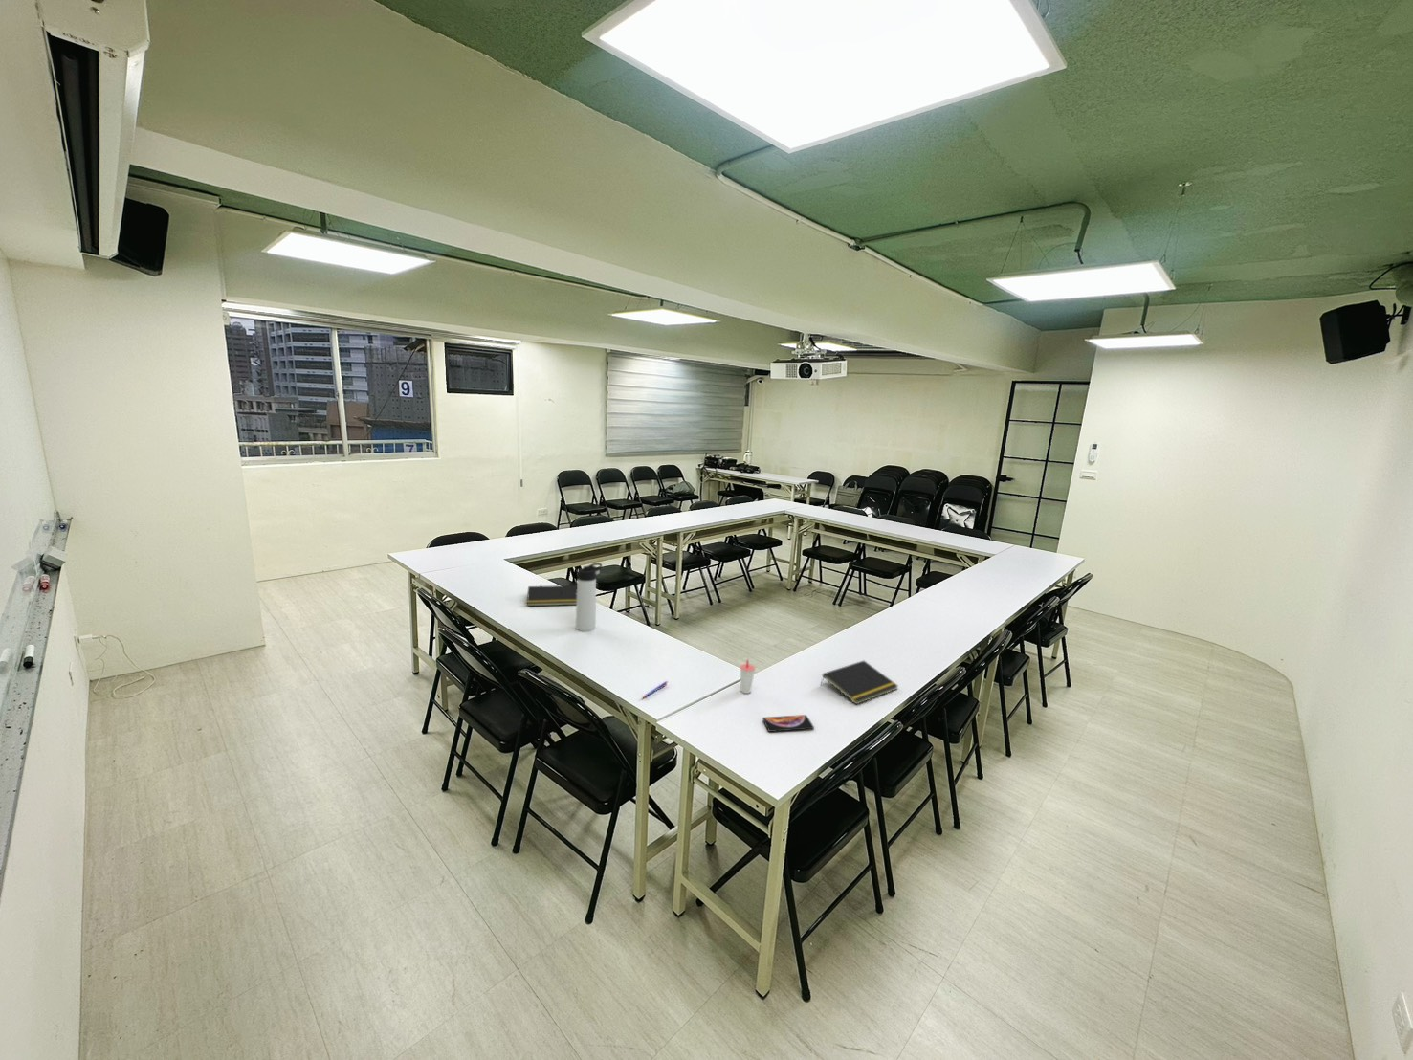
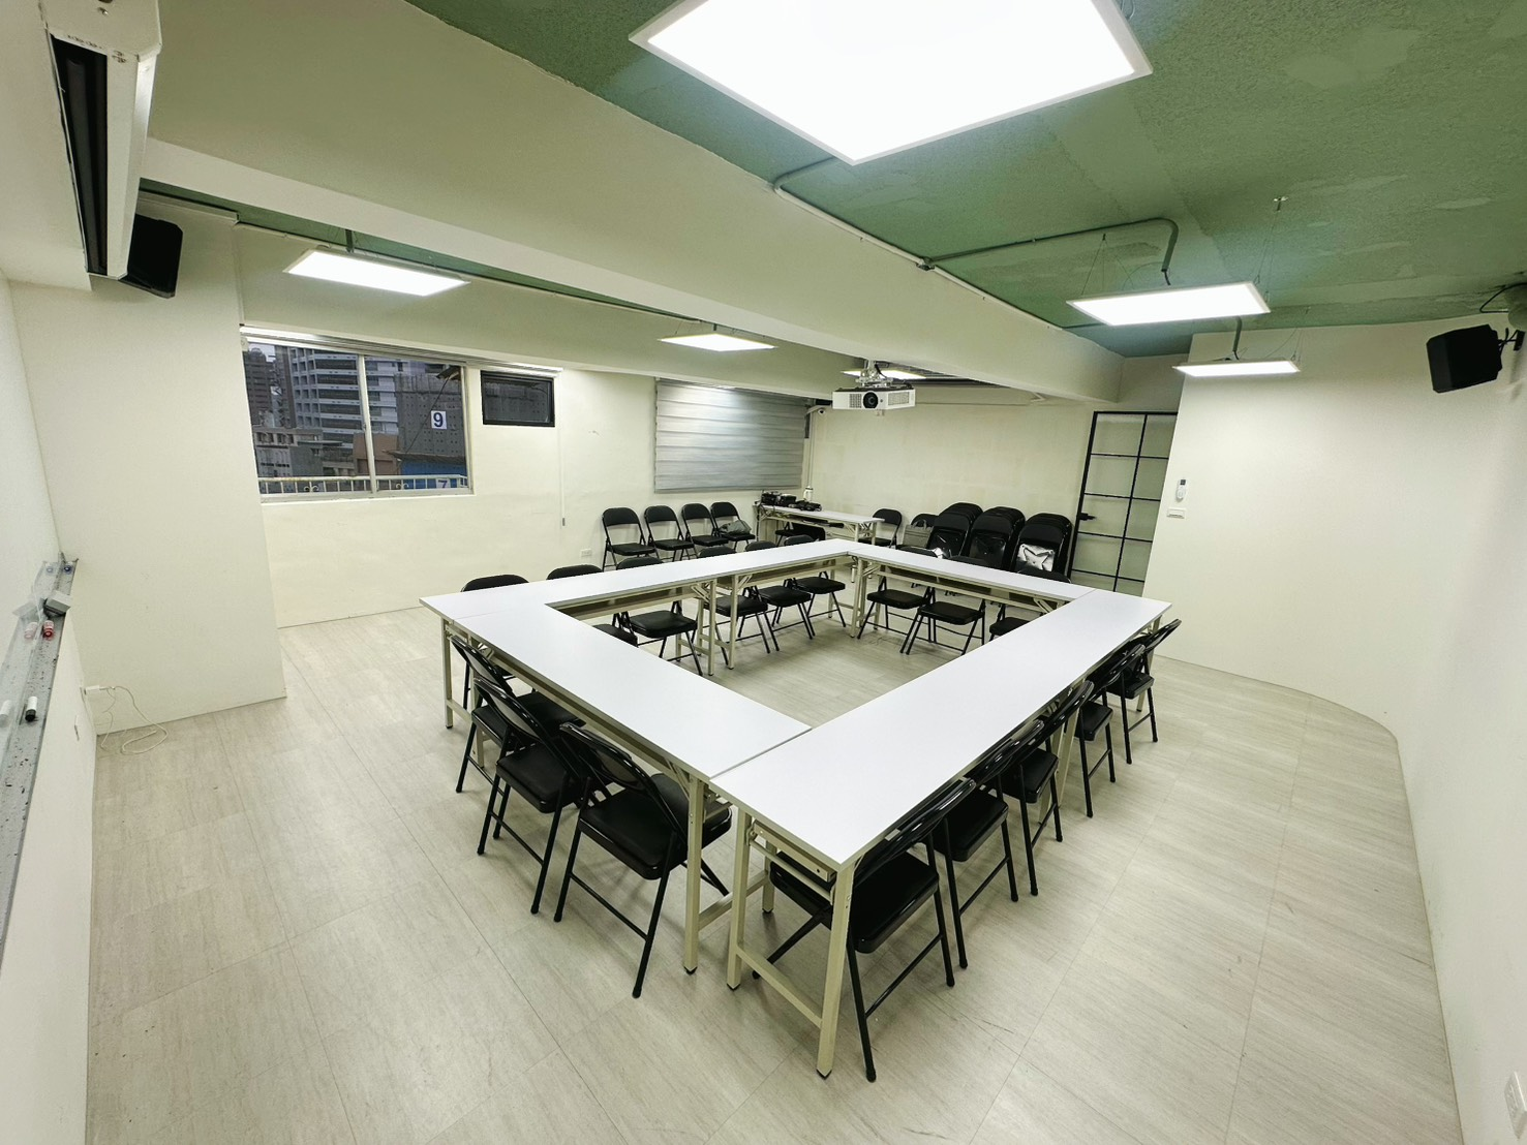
- cup (746, 675)
- smartphone (787, 723)
- notepad (552, 595)
- notepad (860, 680)
- thermos bottle (589, 596)
- pen (655, 689)
